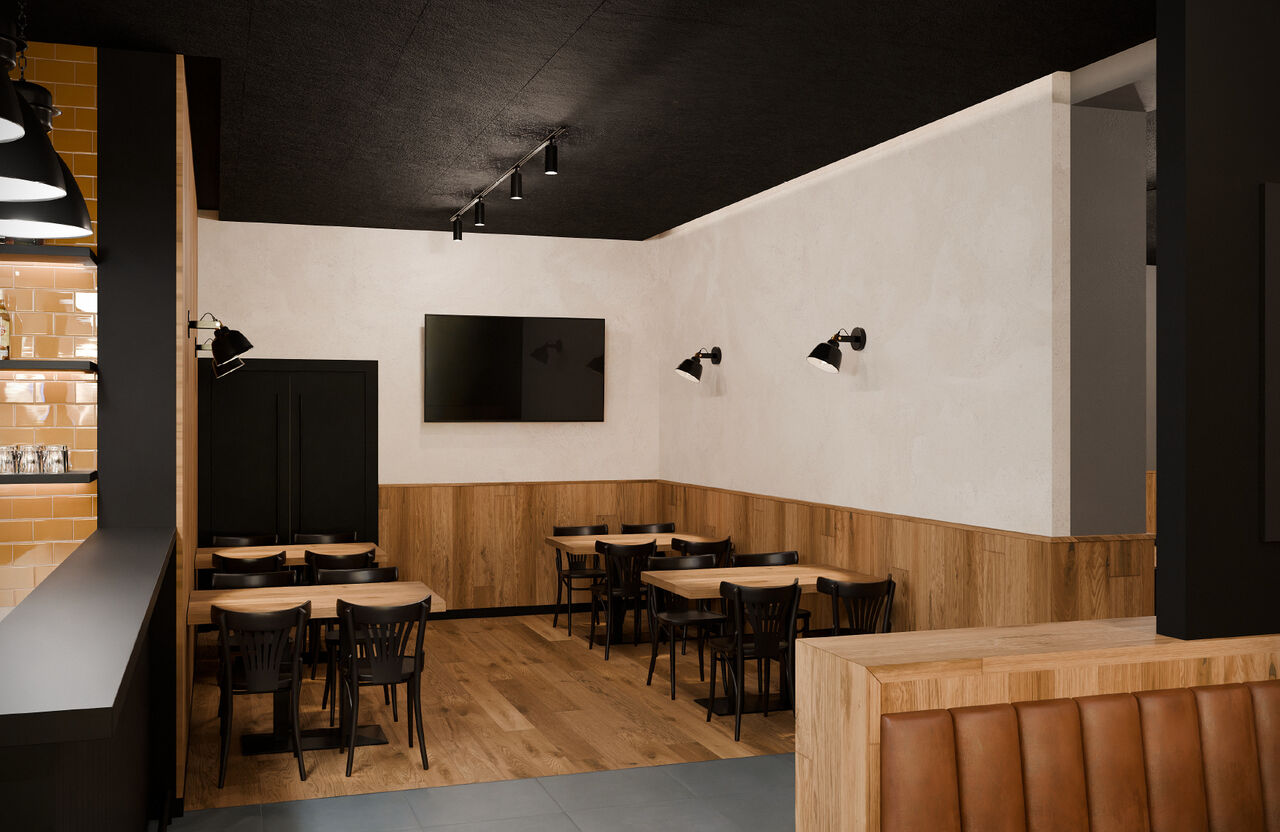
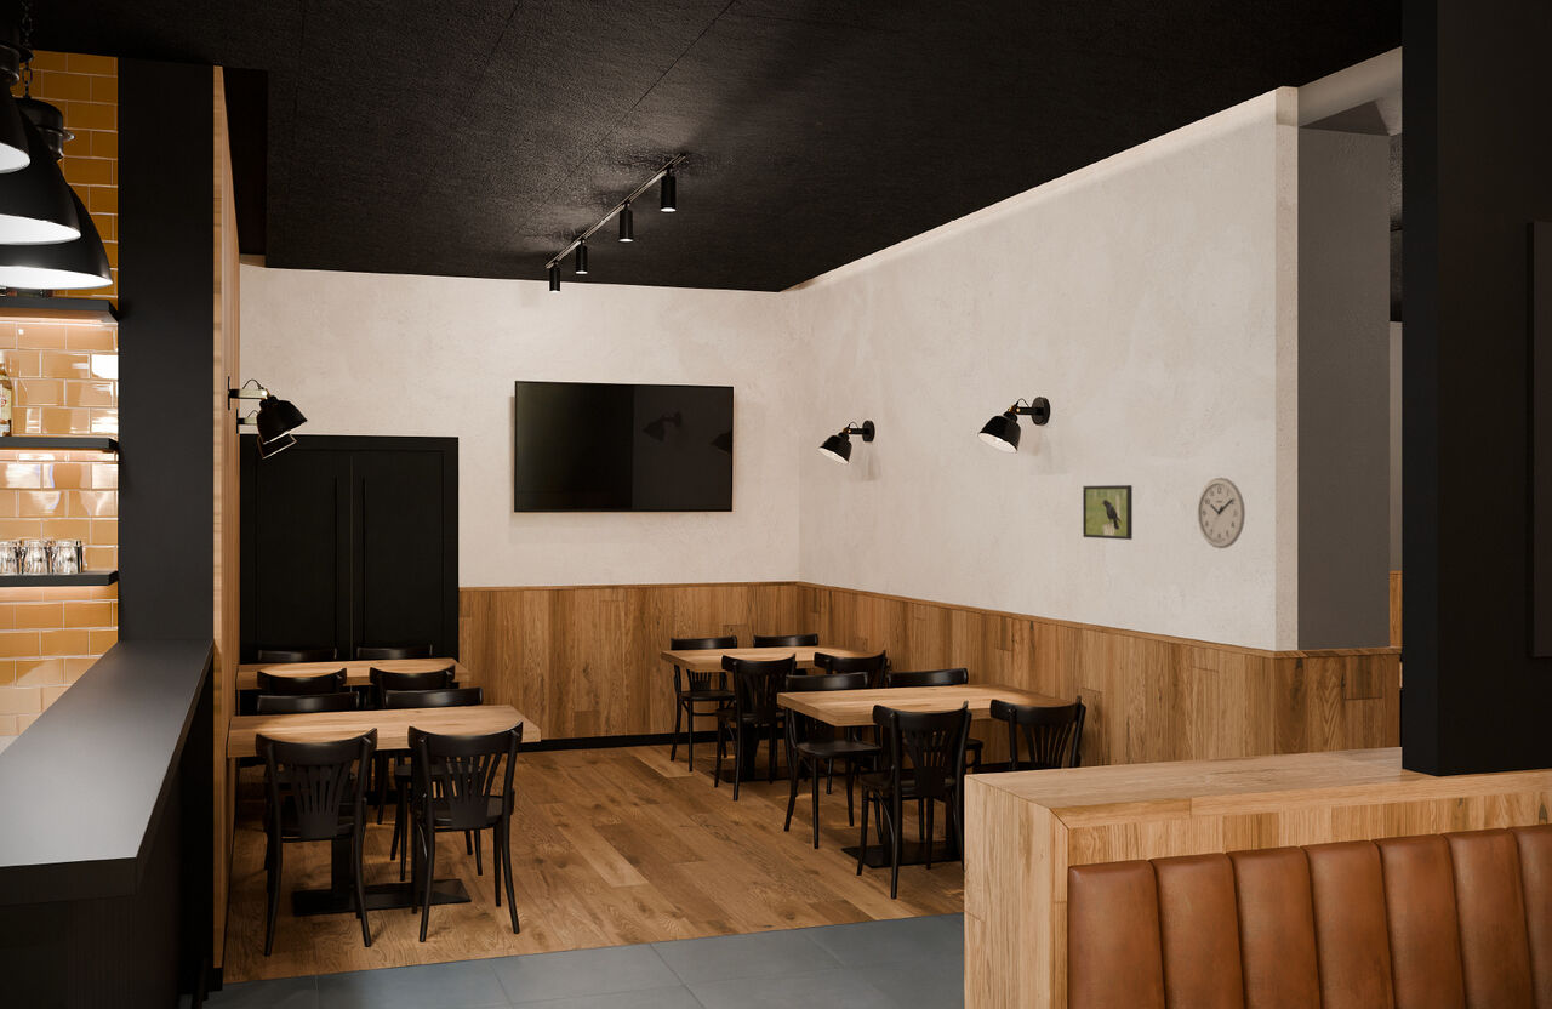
+ wall clock (1219, 513)
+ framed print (1106, 512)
